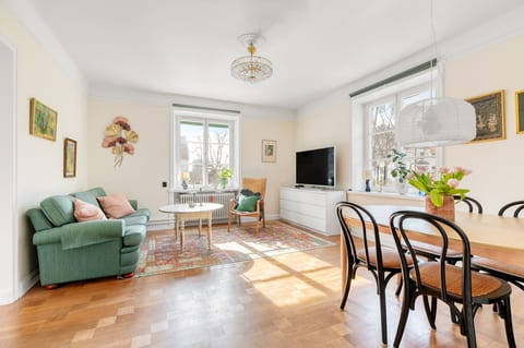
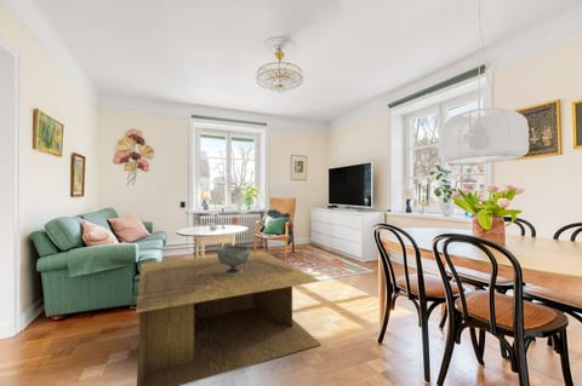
+ decorative bowl (233, 259)
+ coffee table (221, 299)
